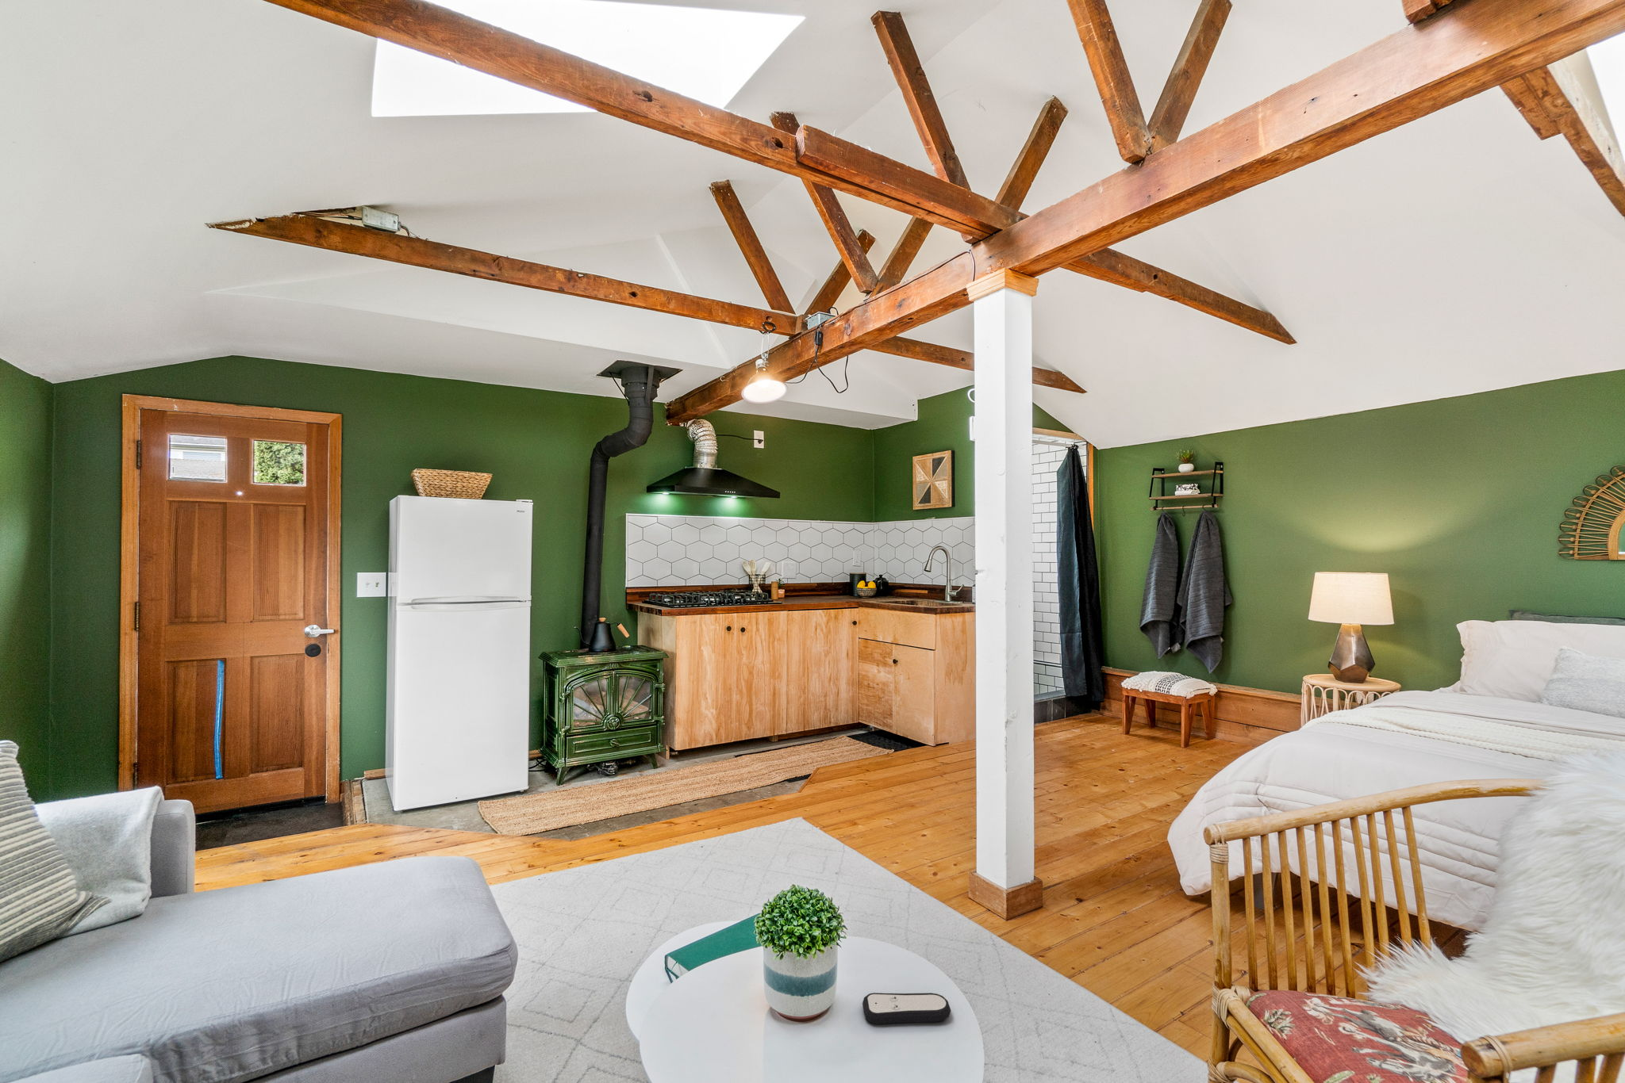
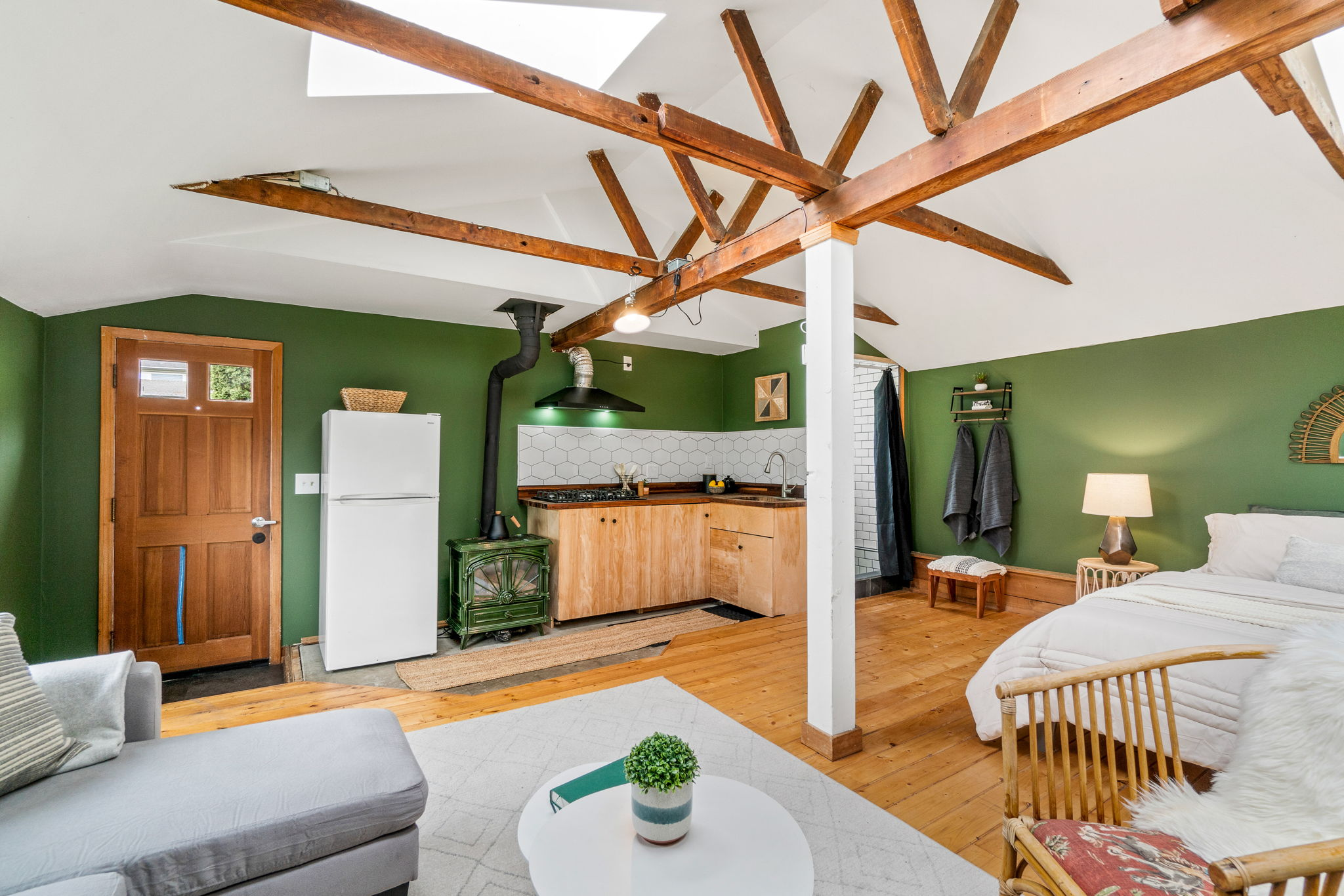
- remote control (906, 1007)
